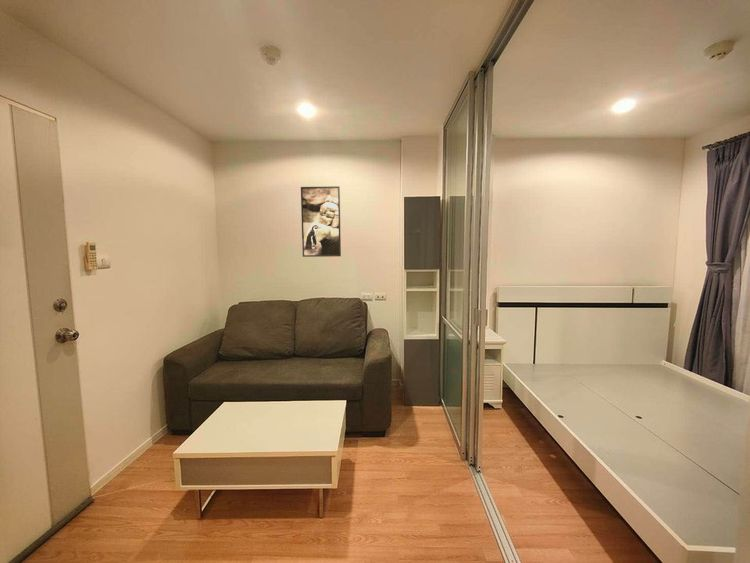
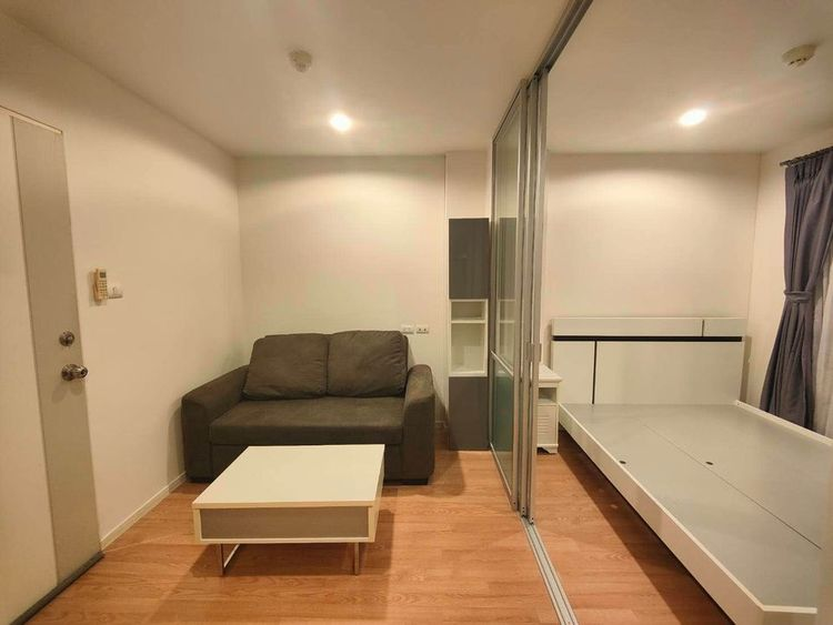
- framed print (320, 221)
